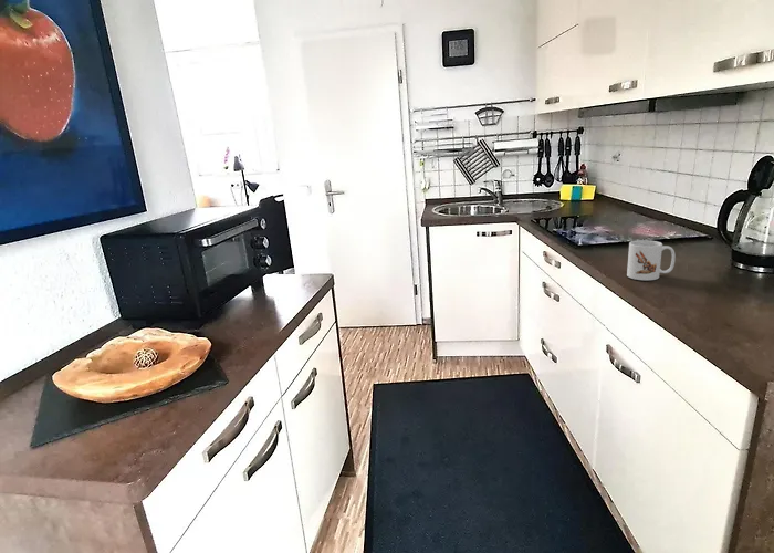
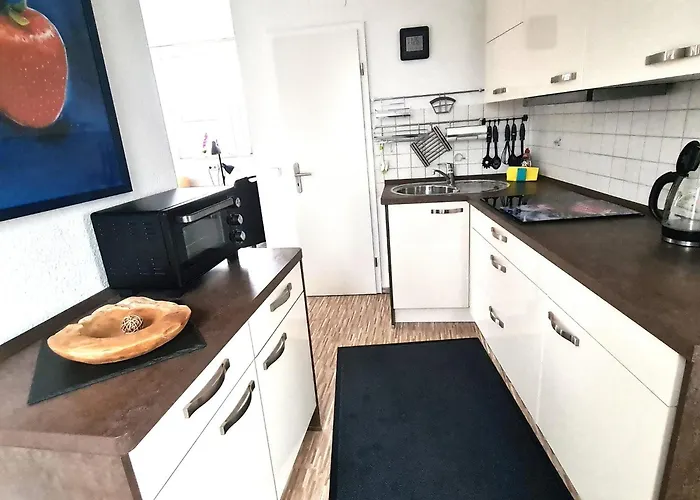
- mug (650, 260)
